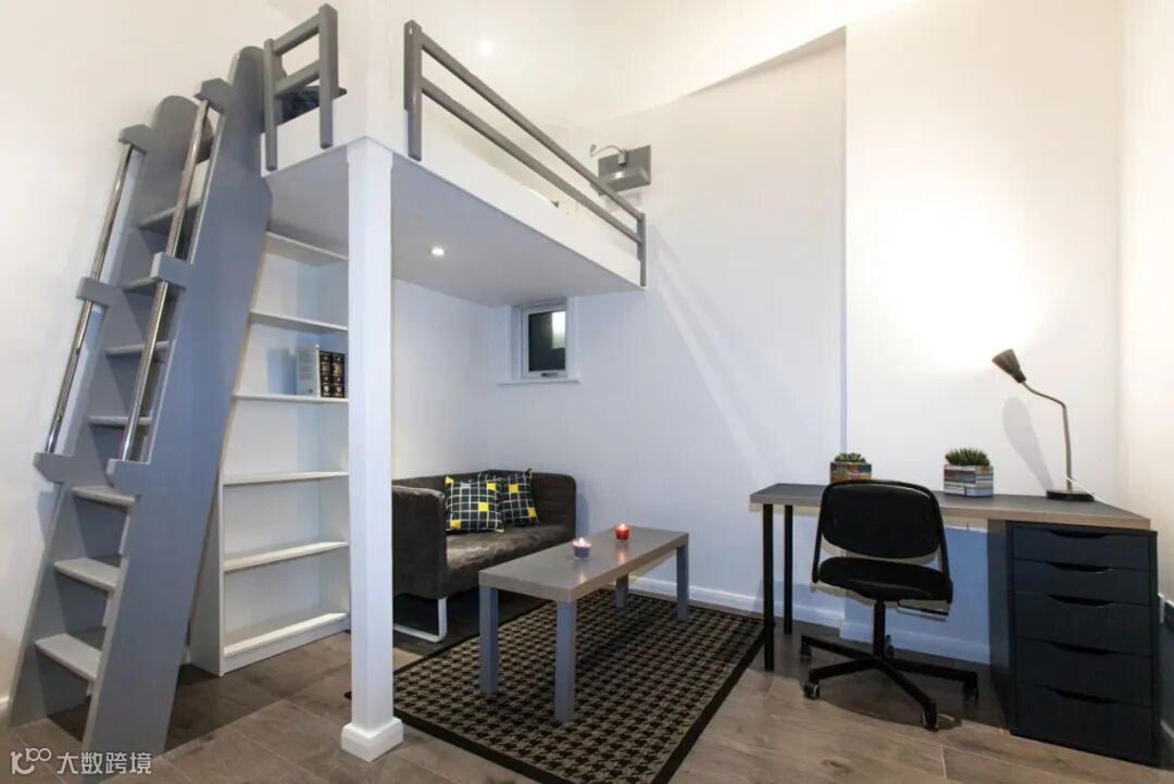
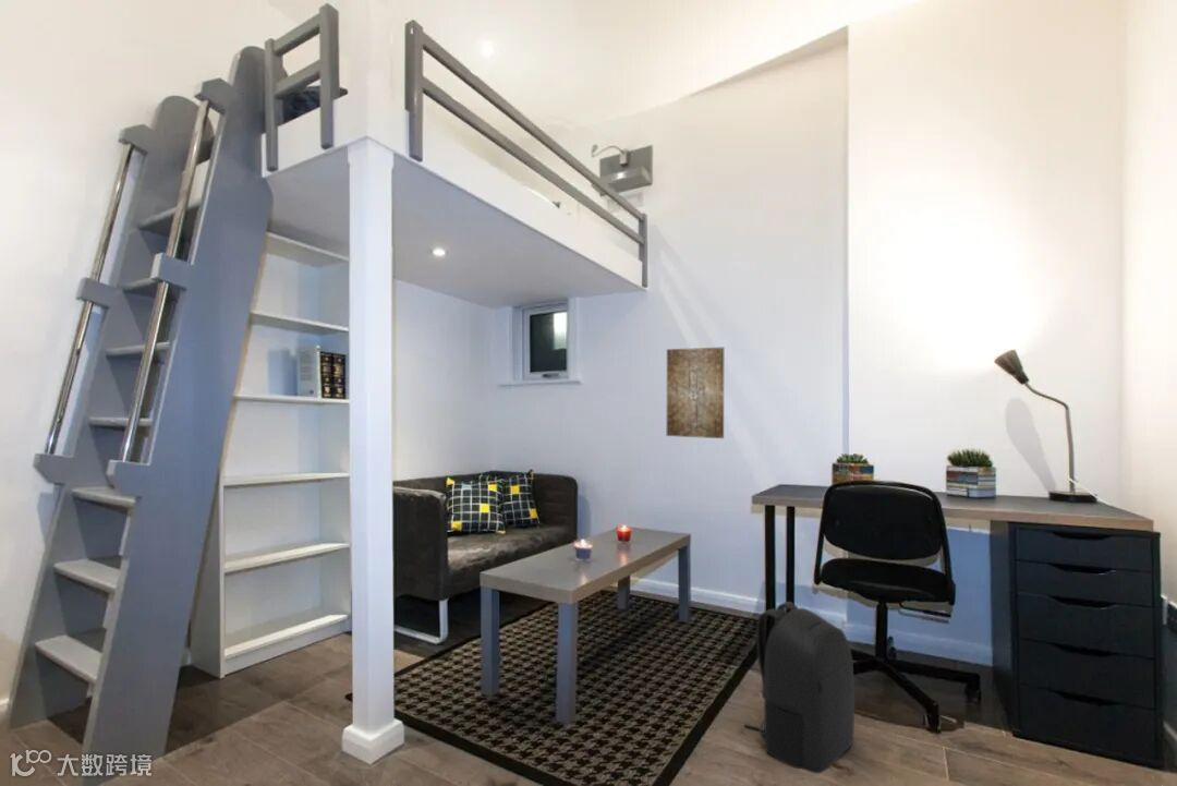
+ wall art (694, 392)
+ backpack (796, 672)
